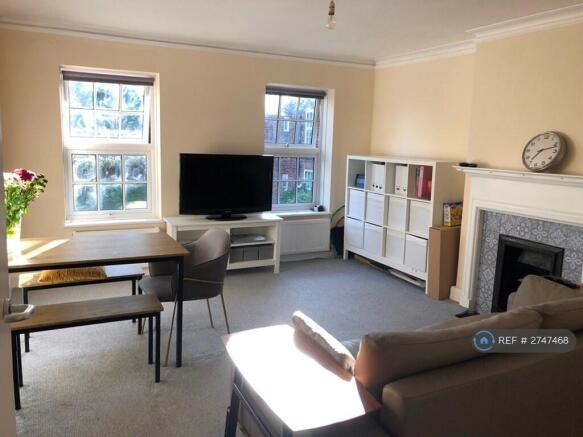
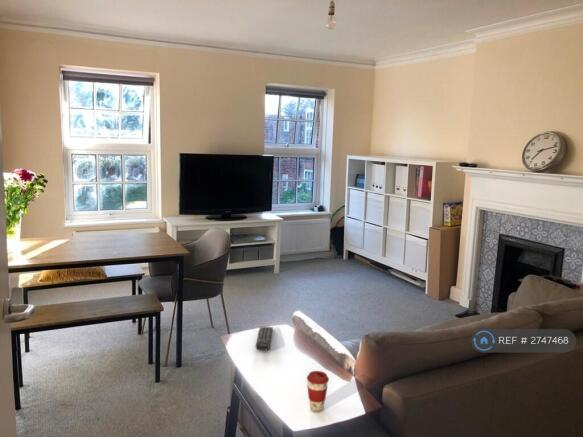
+ coffee cup (317, 391)
+ remote control (264, 337)
